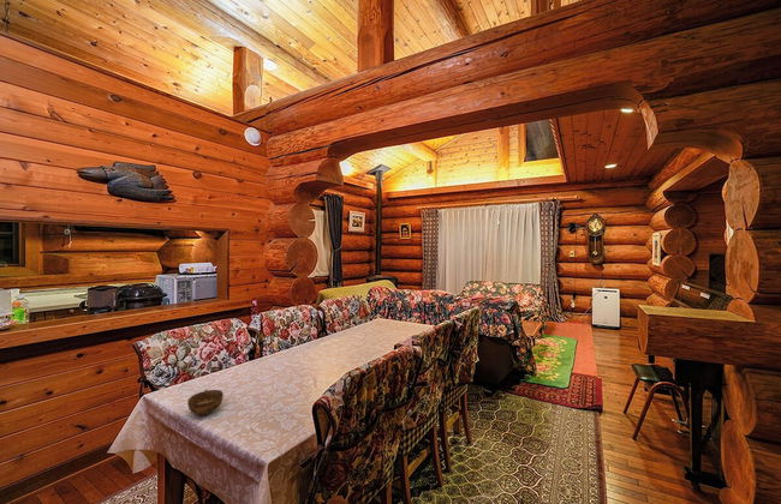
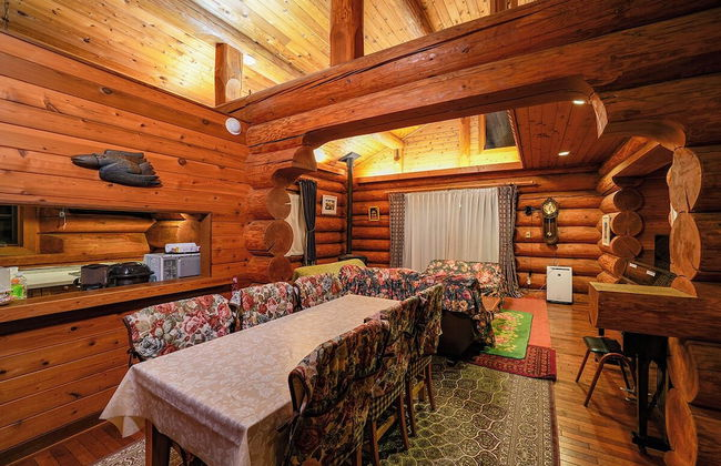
- cup (205, 402)
